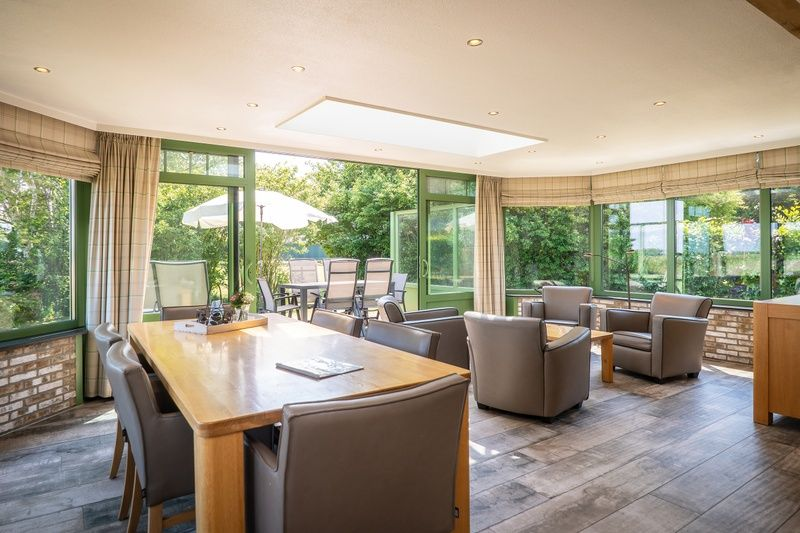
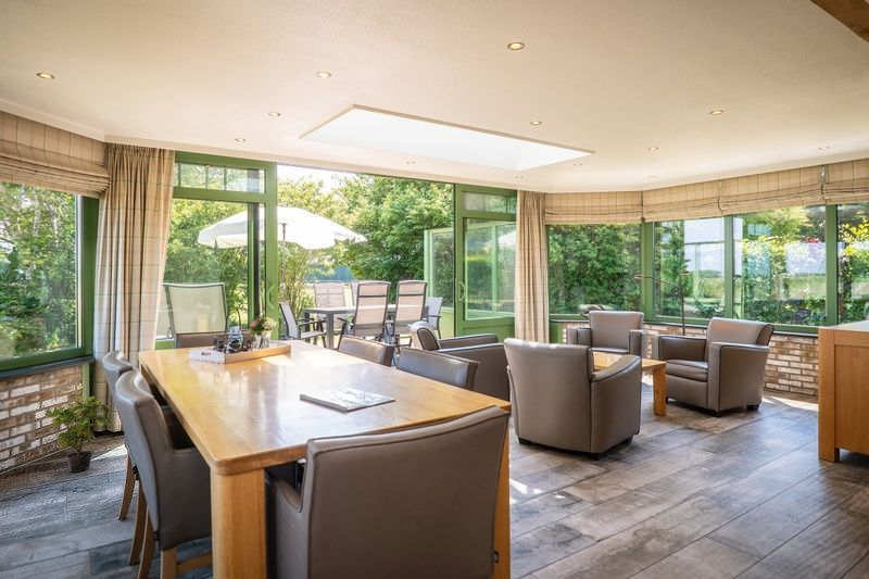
+ potted plant (80, 432)
